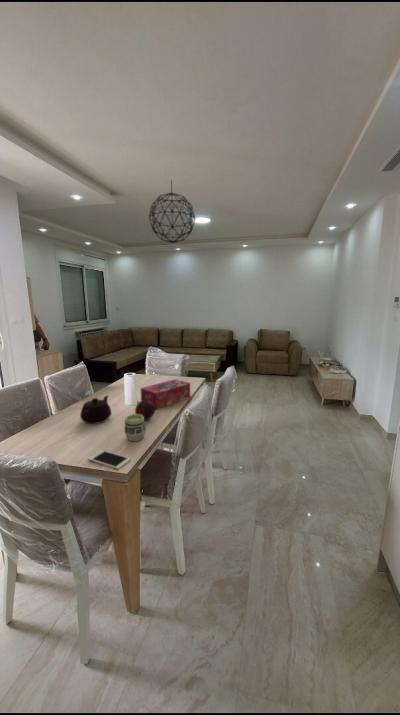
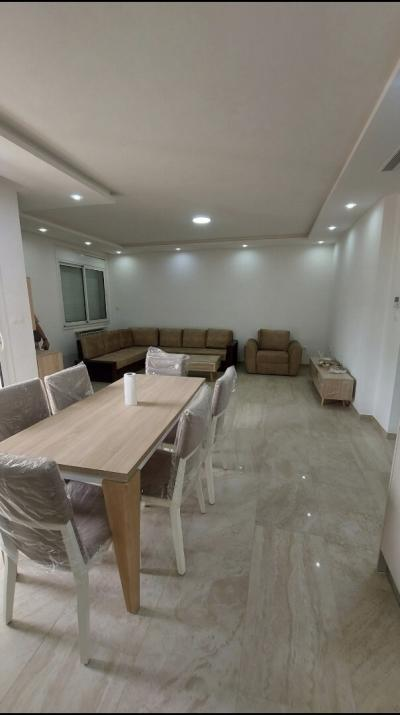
- fruit (145, 410)
- cell phone (109, 459)
- pendant light (172, 212)
- cup (135, 427)
- tissue box (166, 393)
- teapot (96, 409)
